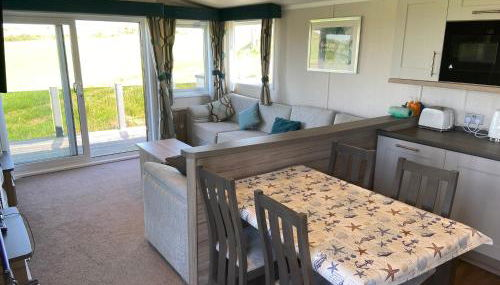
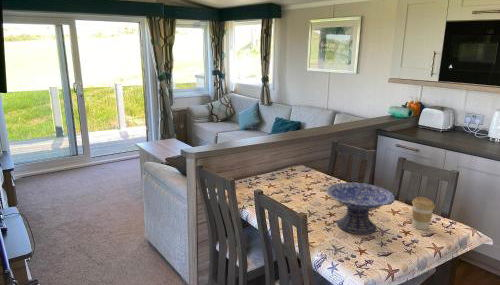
+ decorative bowl (357, 209)
+ coffee cup (422, 213)
